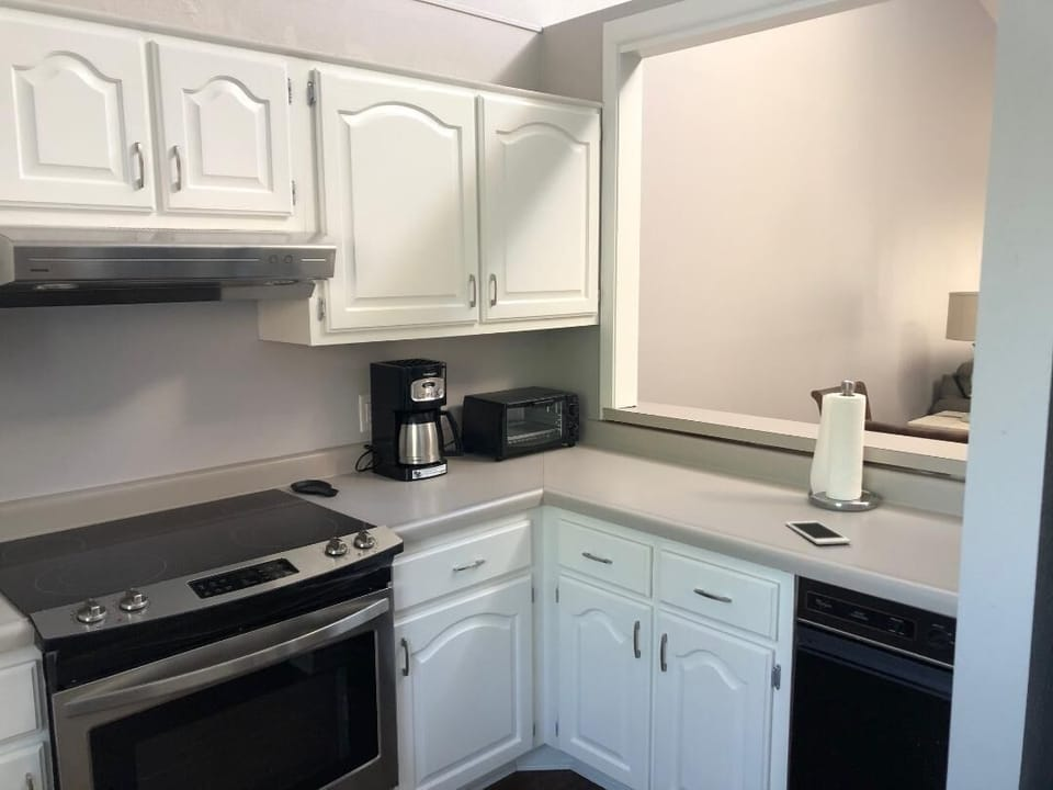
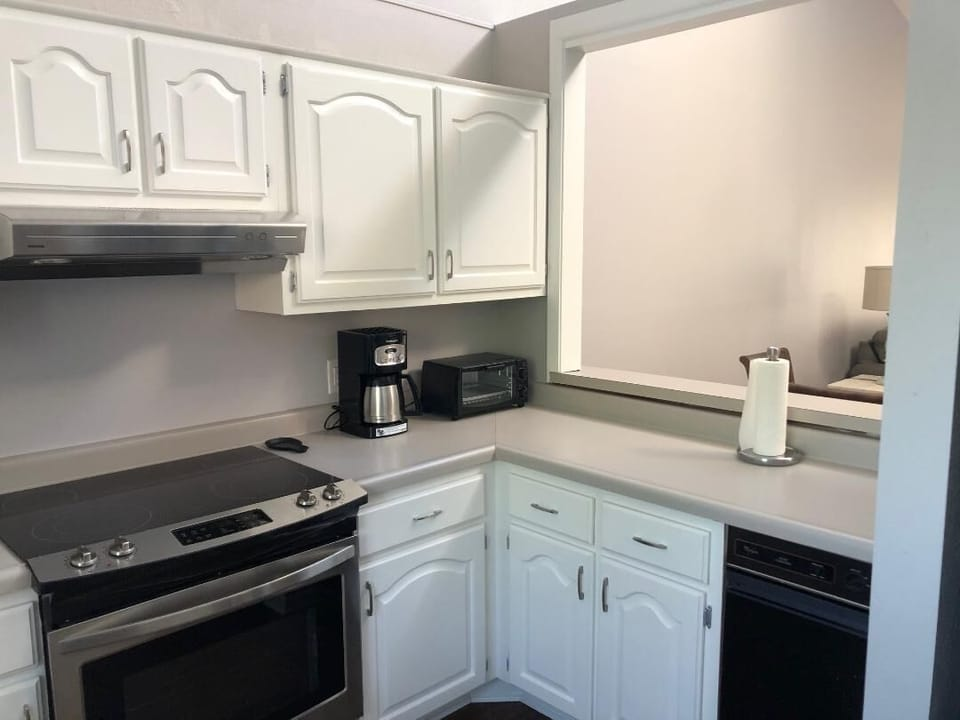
- cell phone (816, 531)
